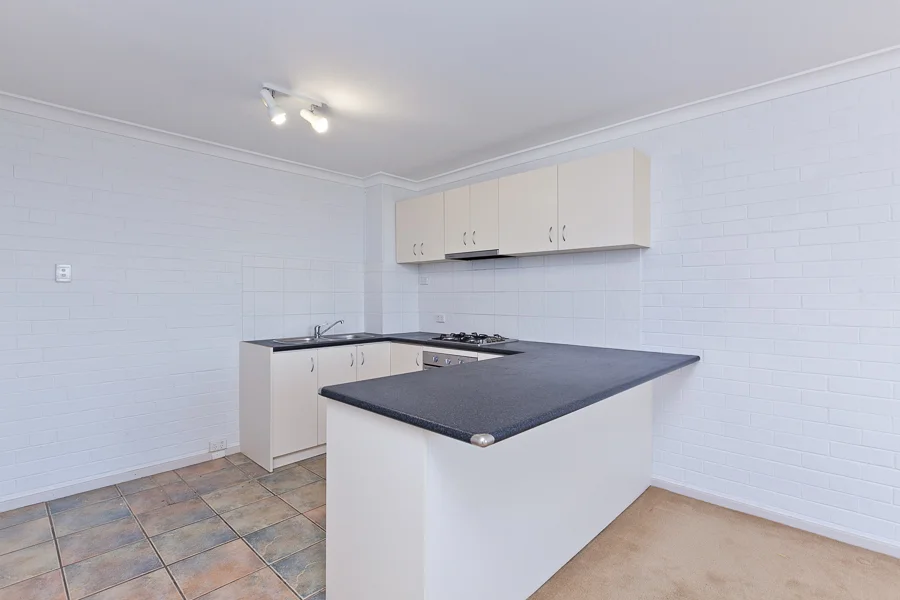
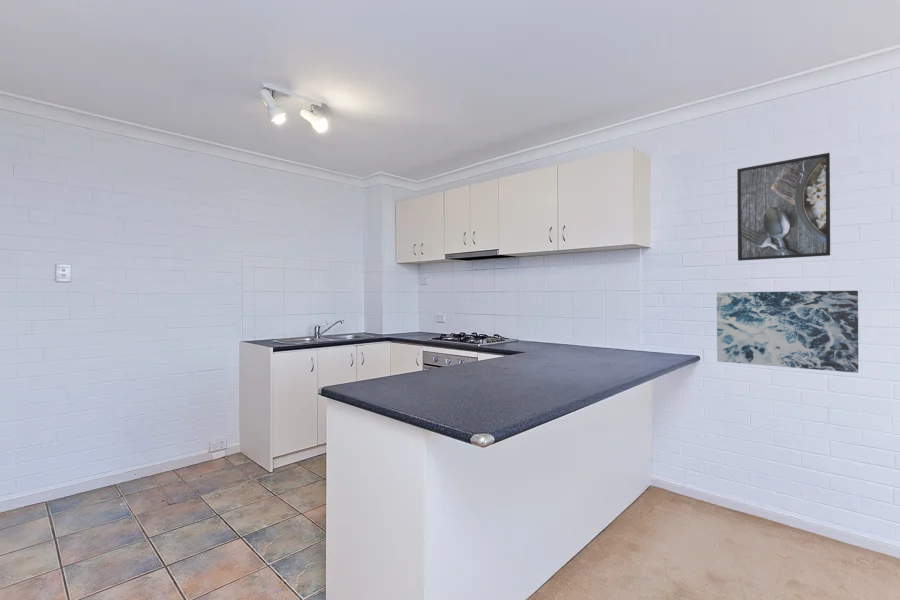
+ wall art (781, 328)
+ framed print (781, 209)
